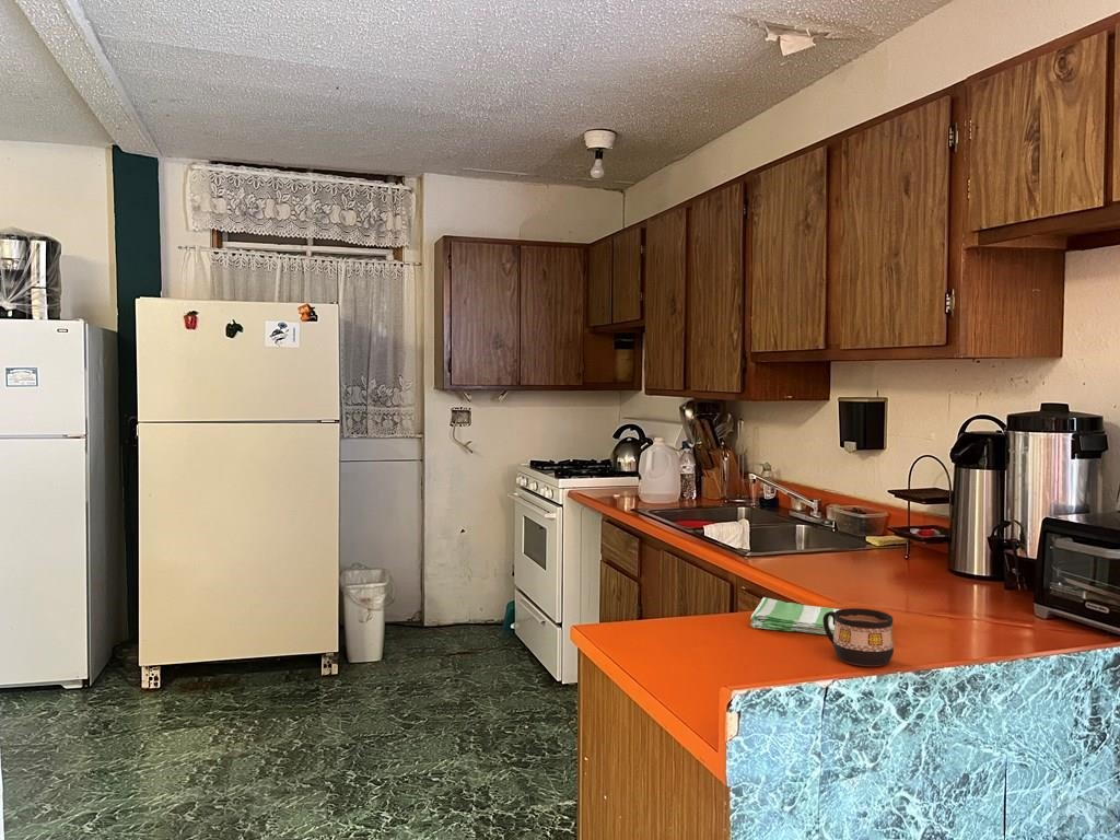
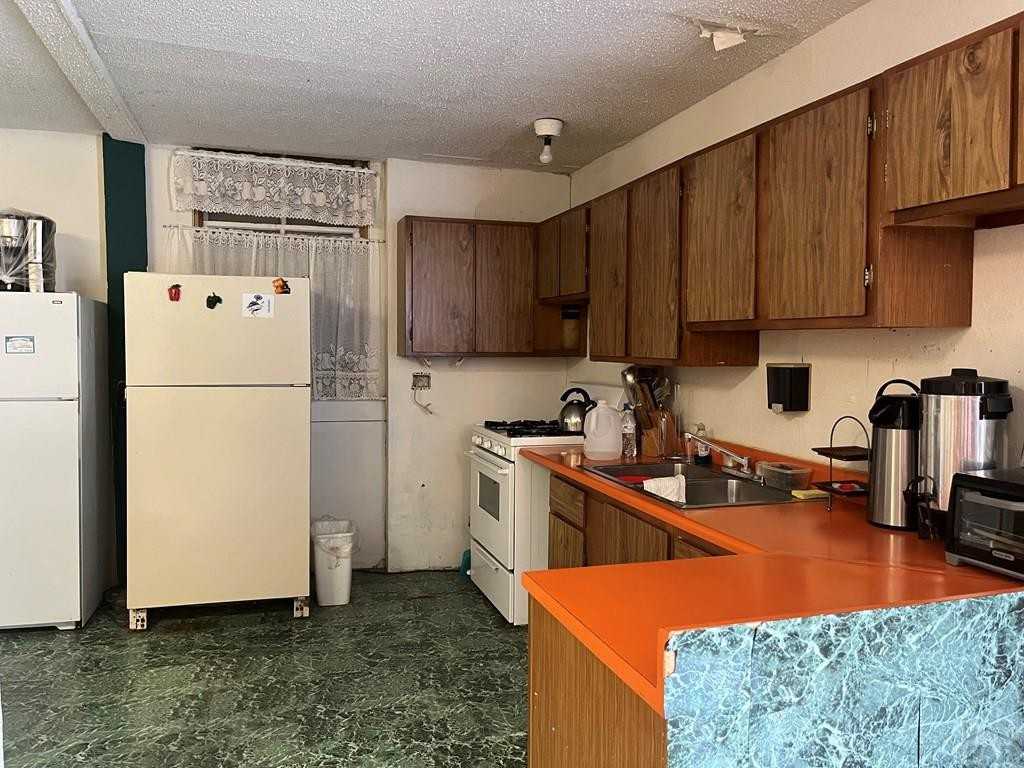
- cup (861, 637)
- dish towel (814, 616)
